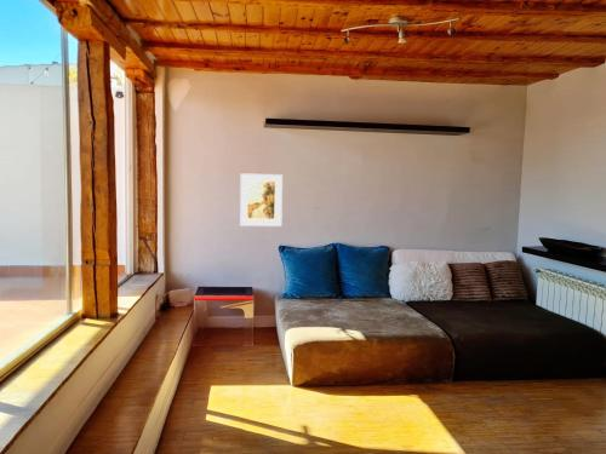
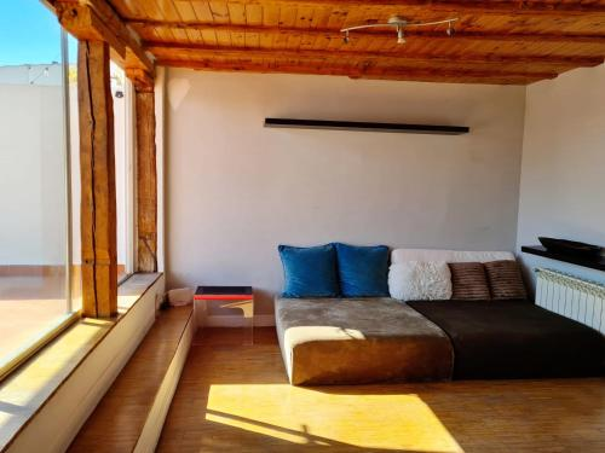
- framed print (261, 200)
